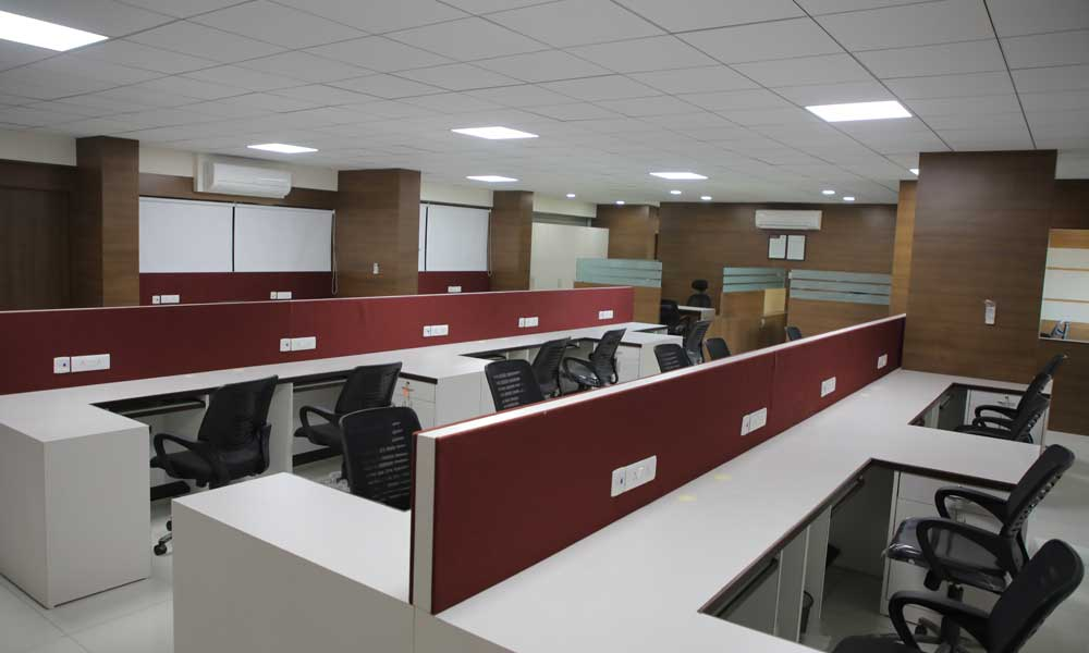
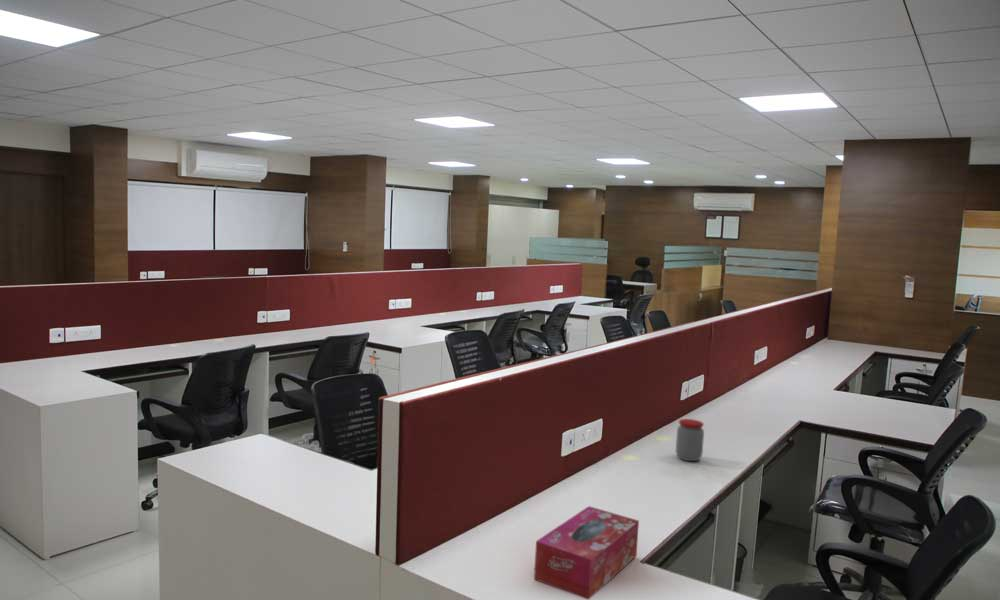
+ tissue box (588, 548)
+ jar (689, 439)
